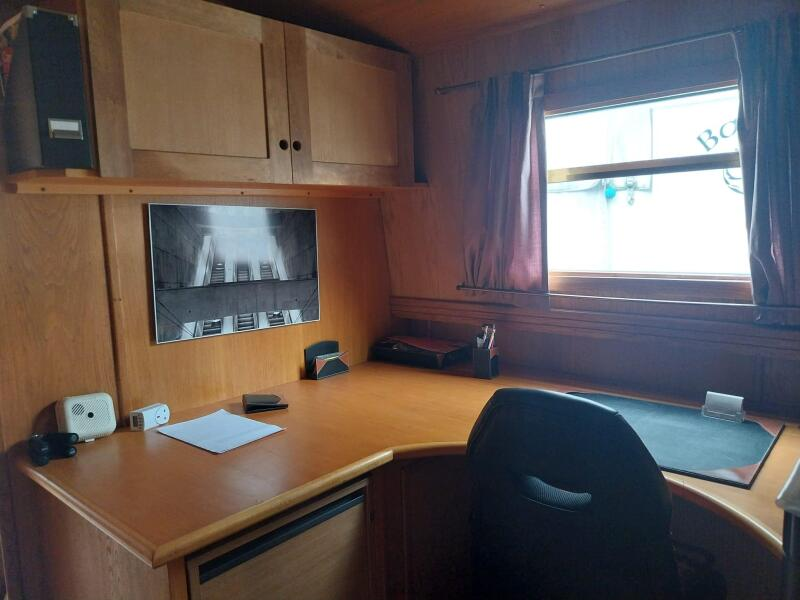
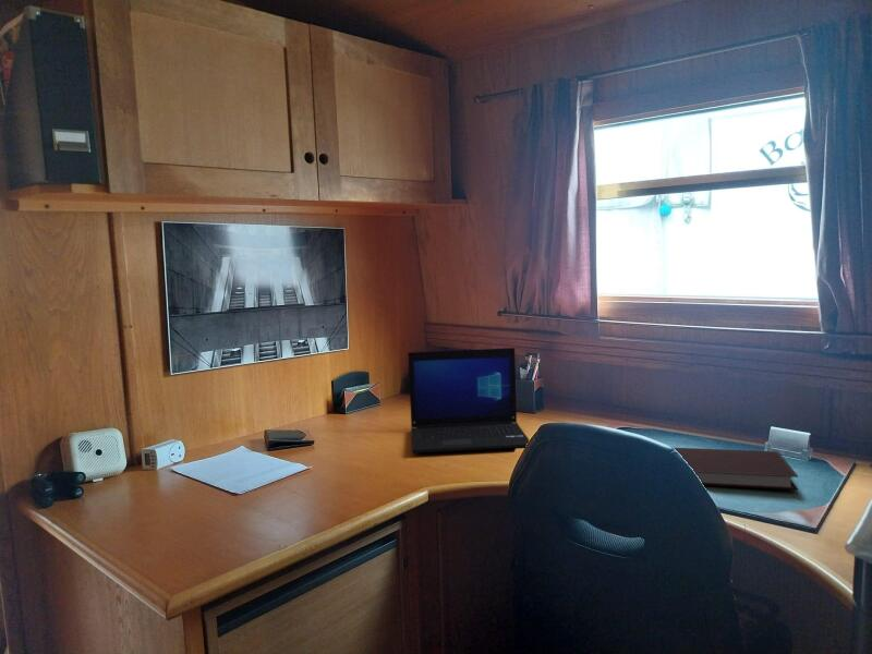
+ laptop (467, 397)
+ notebook (729, 465)
